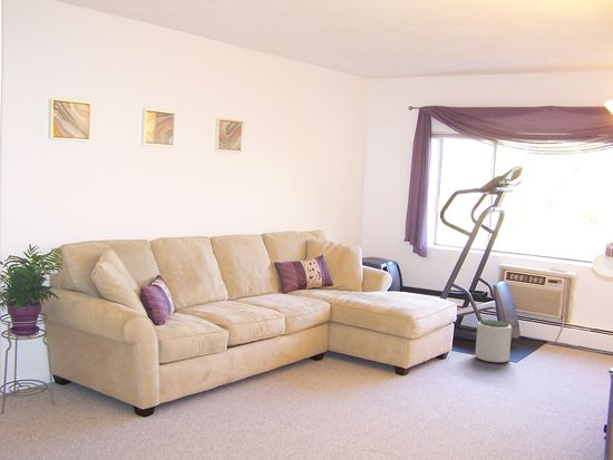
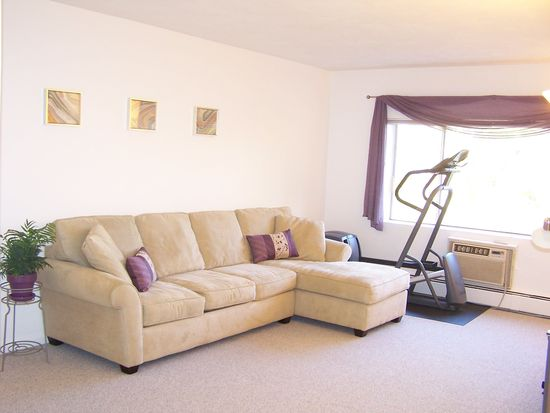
- plant pot (493, 341)
